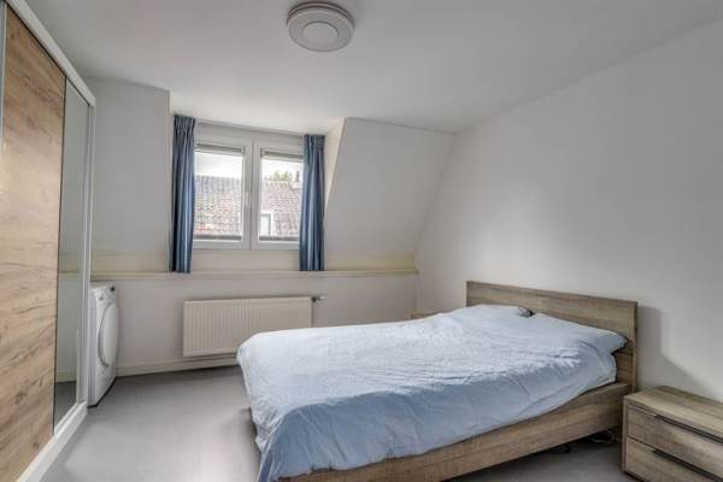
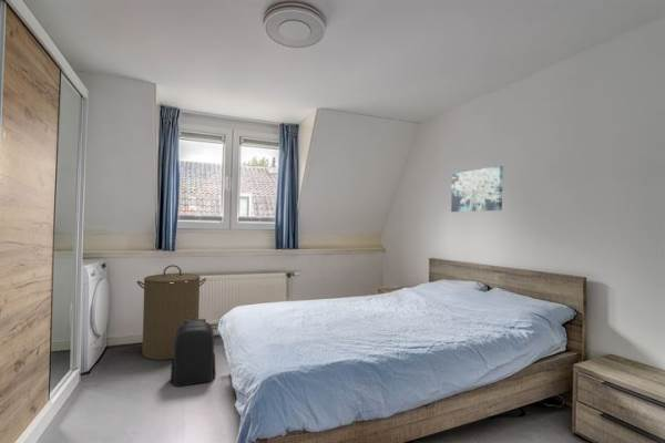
+ wall art (474, 190)
+ backpack (194, 347)
+ laundry hamper (172, 307)
